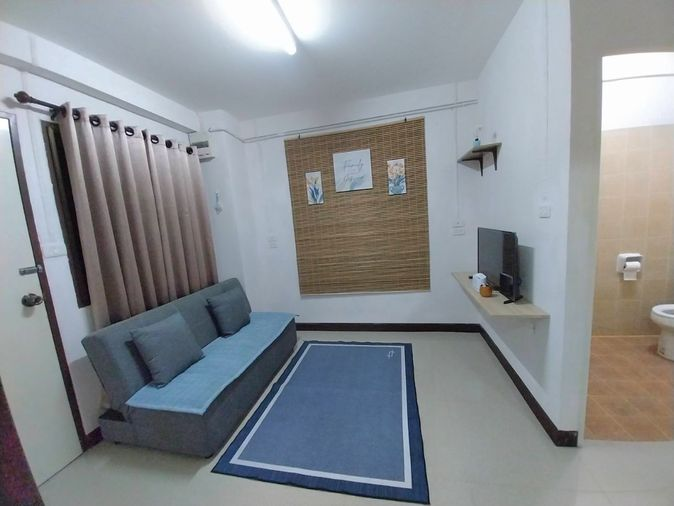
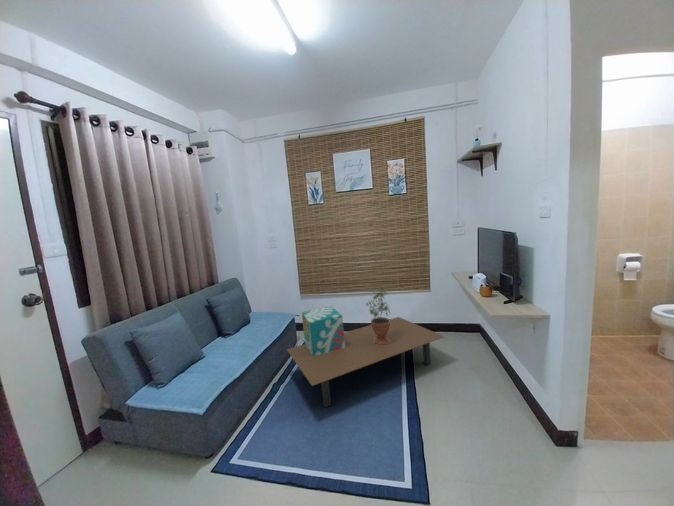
+ decorative box (322, 329)
+ coffee table (366, 356)
+ potted plant (377, 314)
